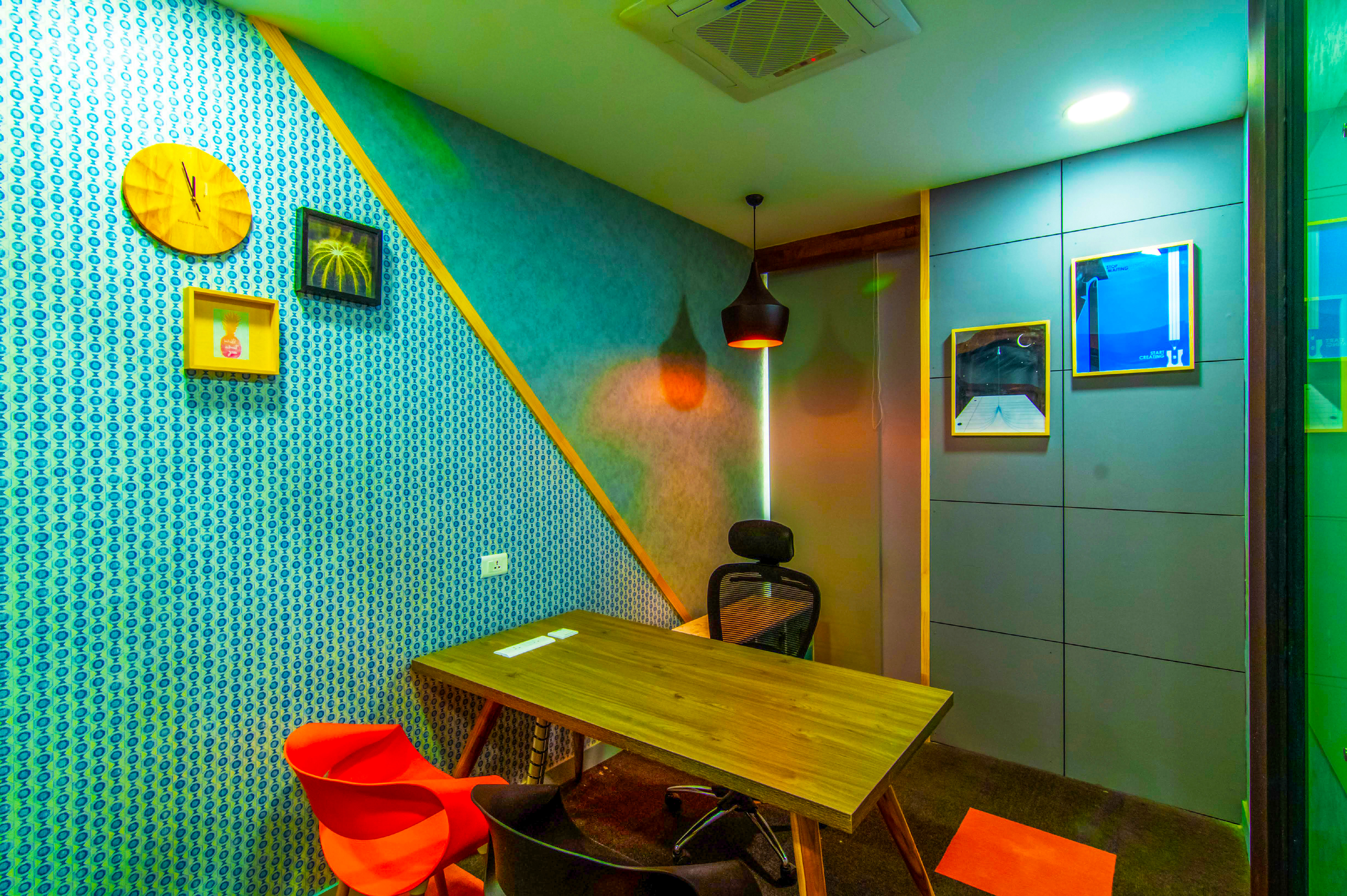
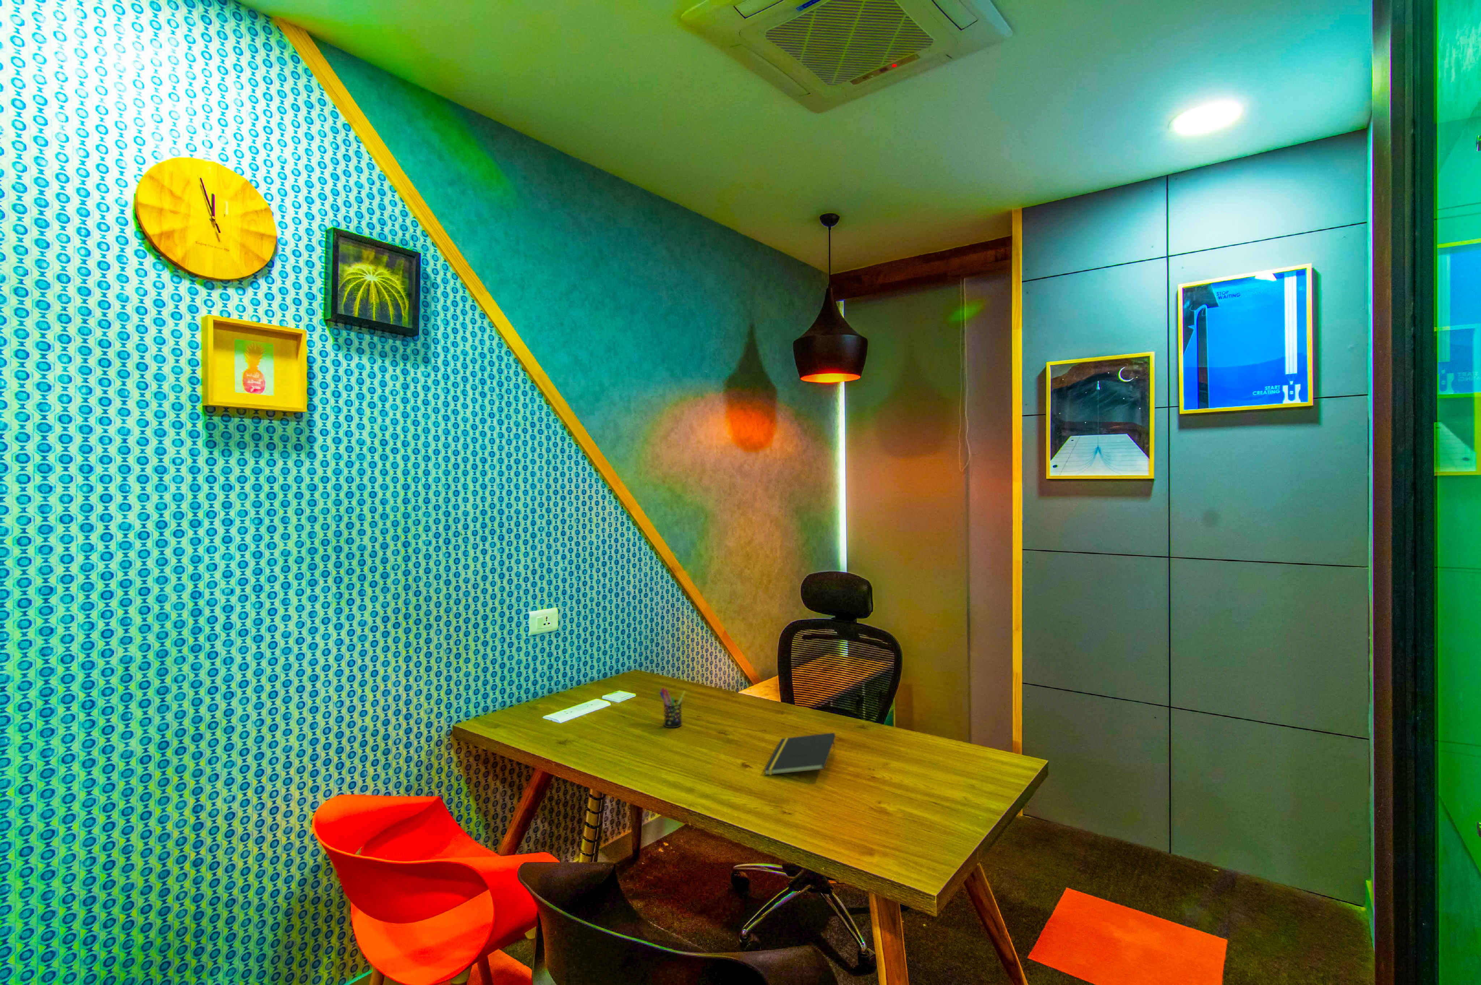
+ pen holder (672, 707)
+ notepad (802, 753)
